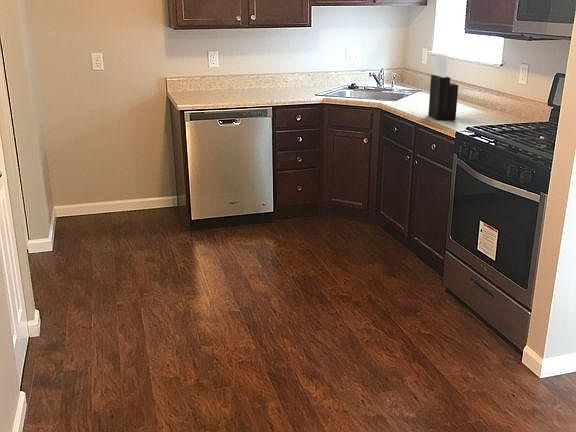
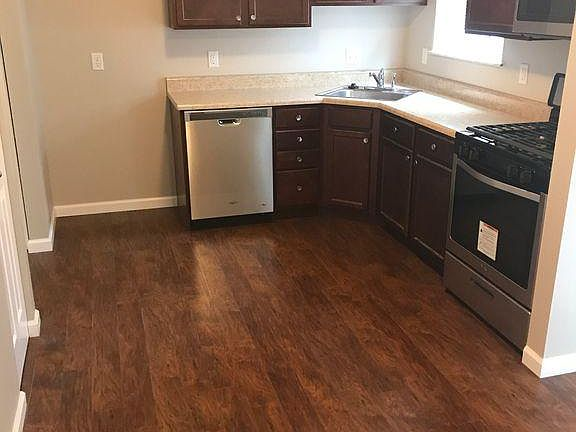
- knife block (445, 86)
